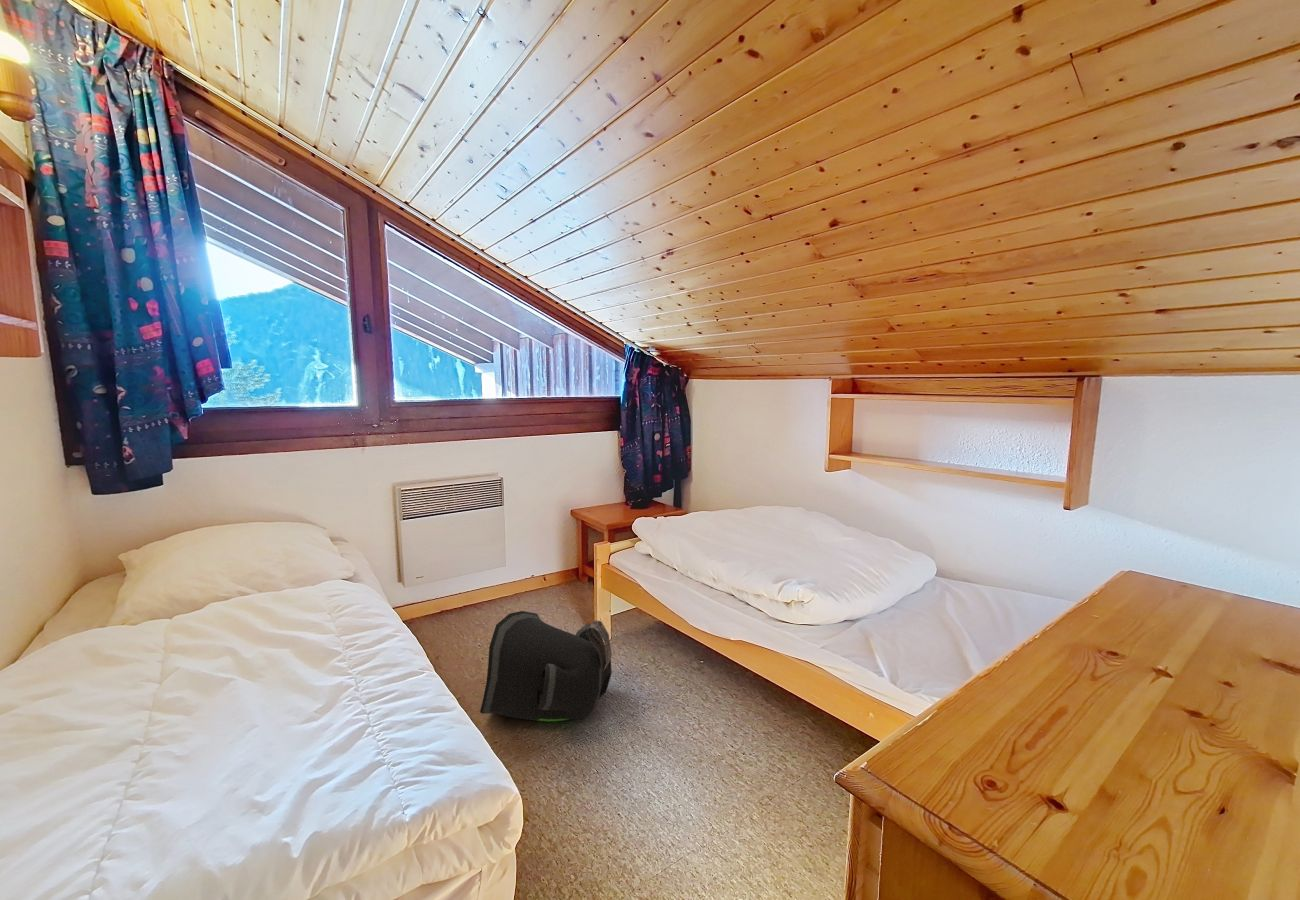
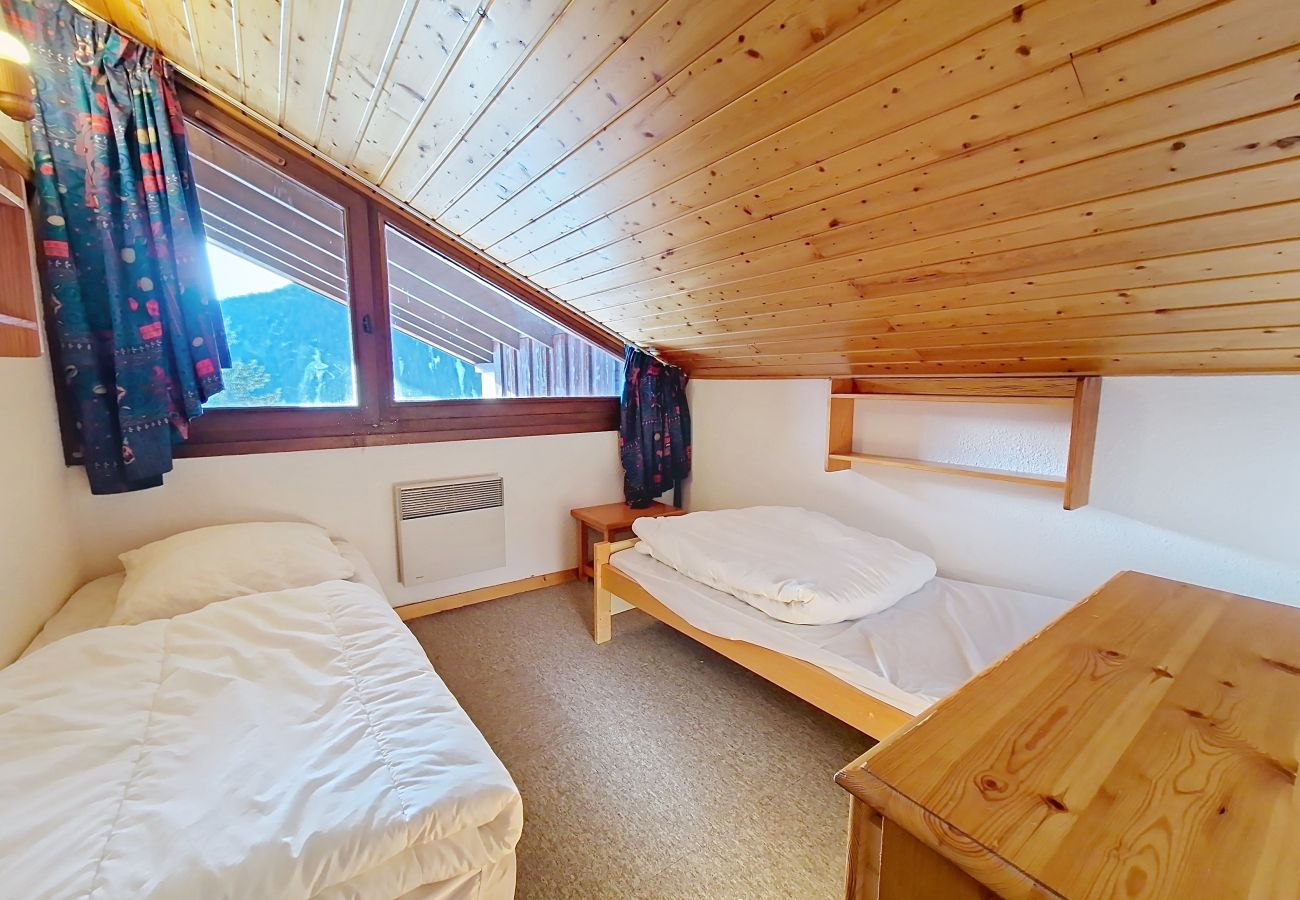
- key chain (552, 664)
